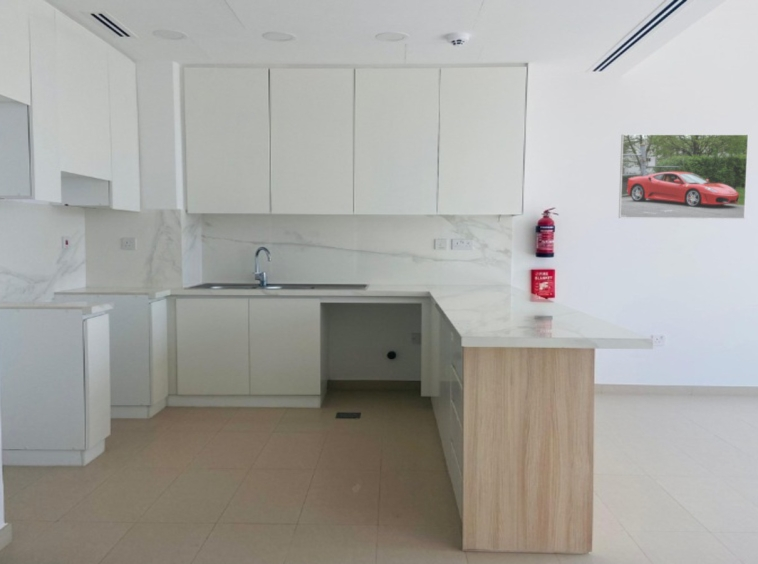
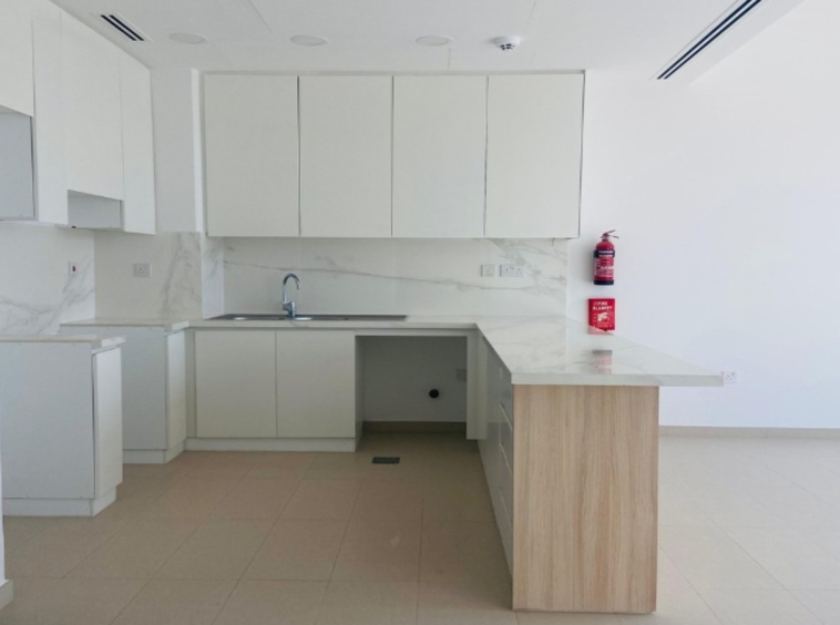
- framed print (682, 176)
